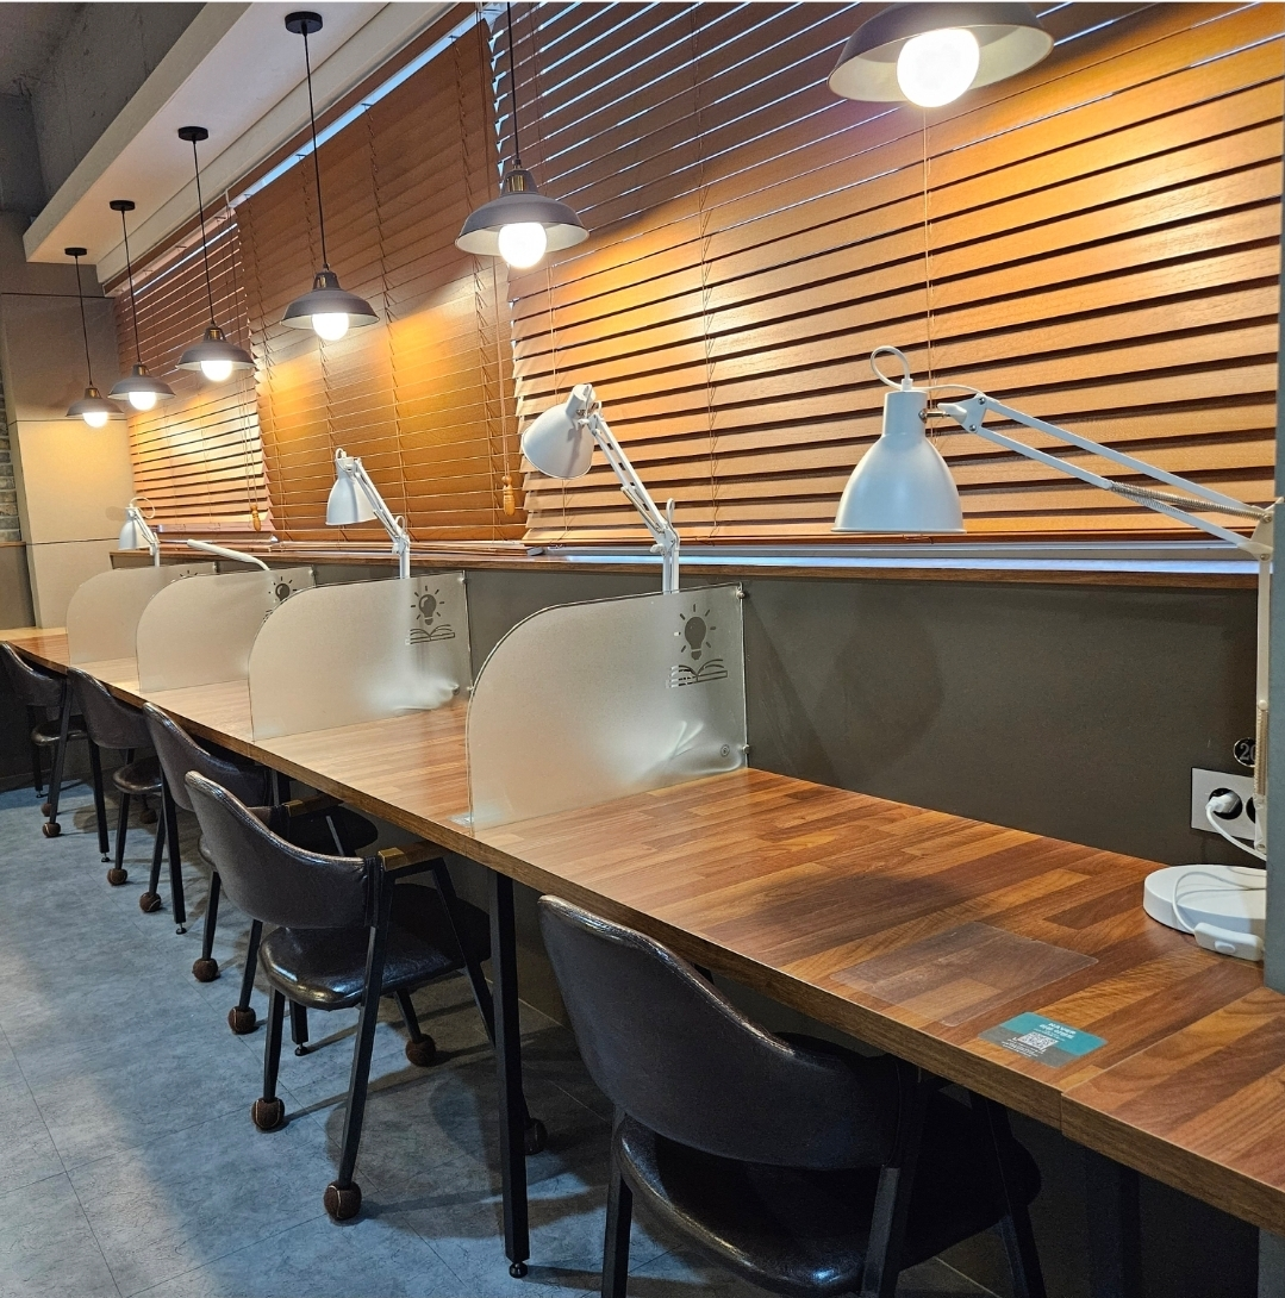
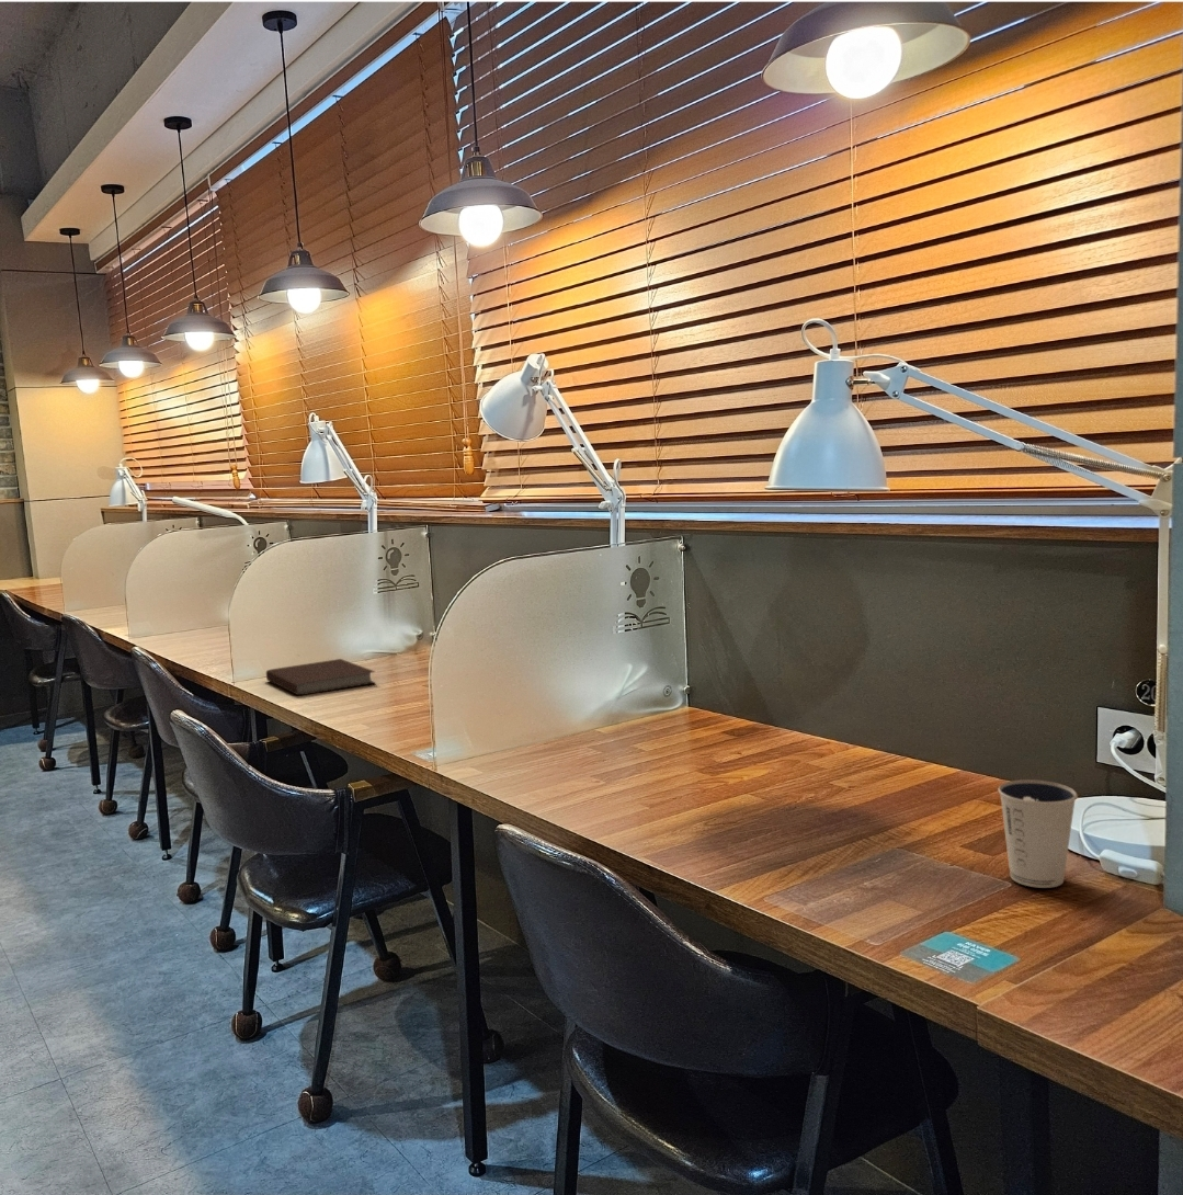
+ notebook (319, 676)
+ dixie cup (1036, 834)
